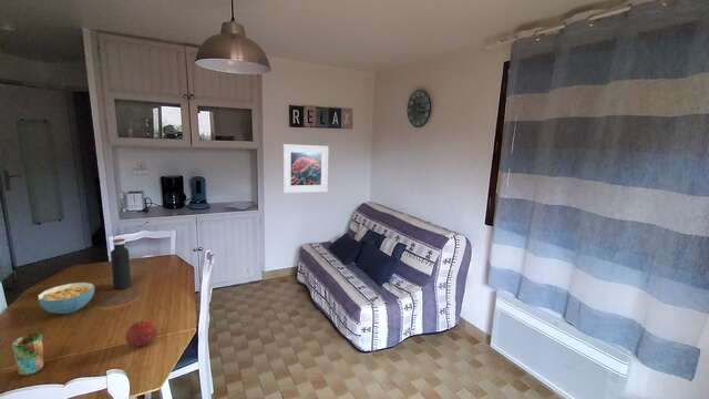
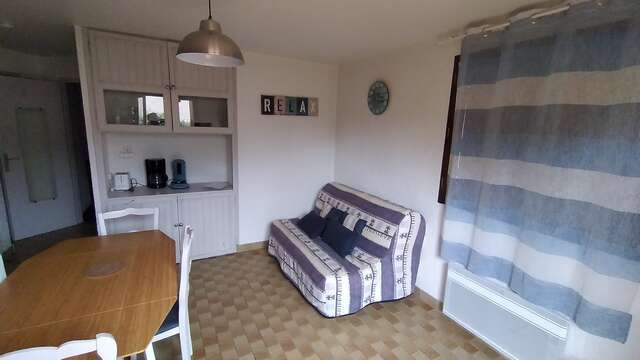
- fruit (141, 332)
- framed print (306, 168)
- cereal bowl (68, 300)
- cup (29, 355)
- water bottle (120, 263)
